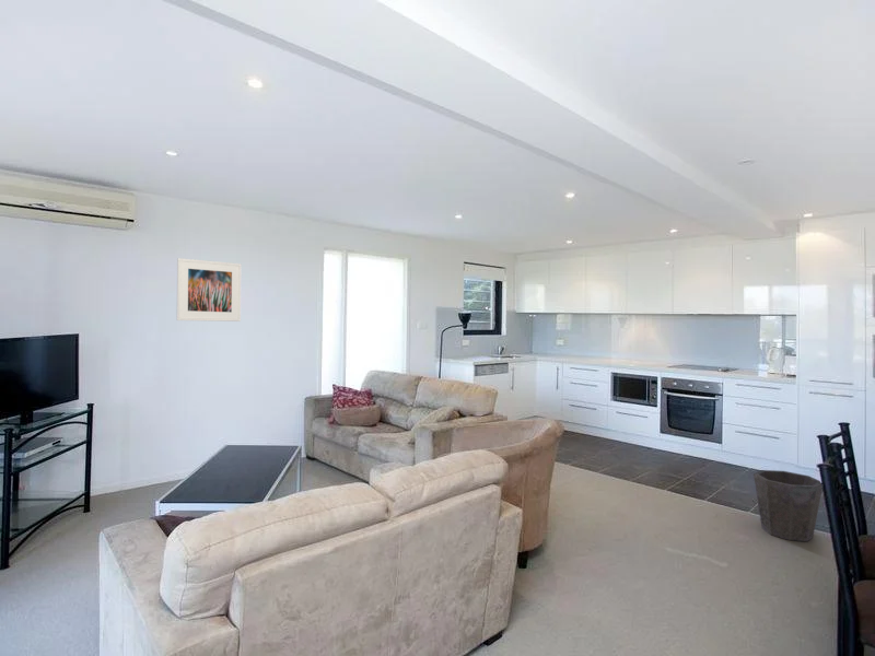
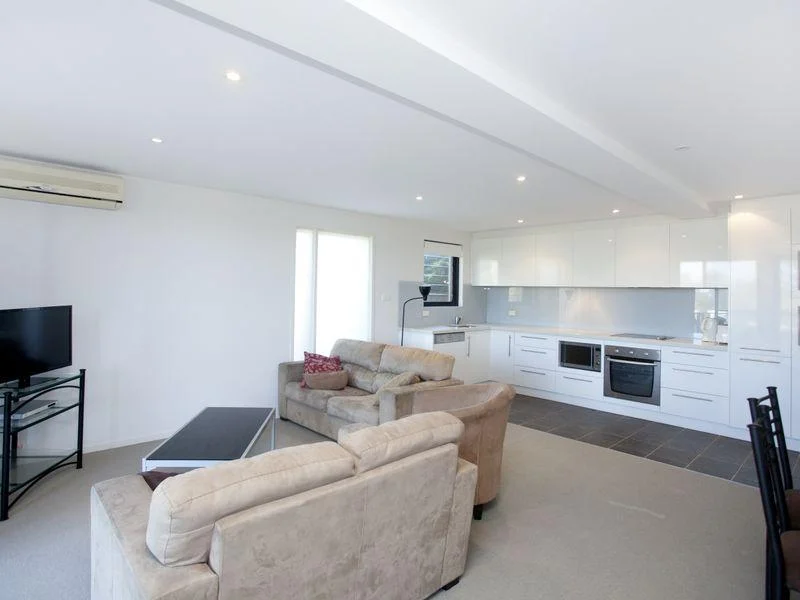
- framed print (210, 291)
- waste bin (786, 505)
